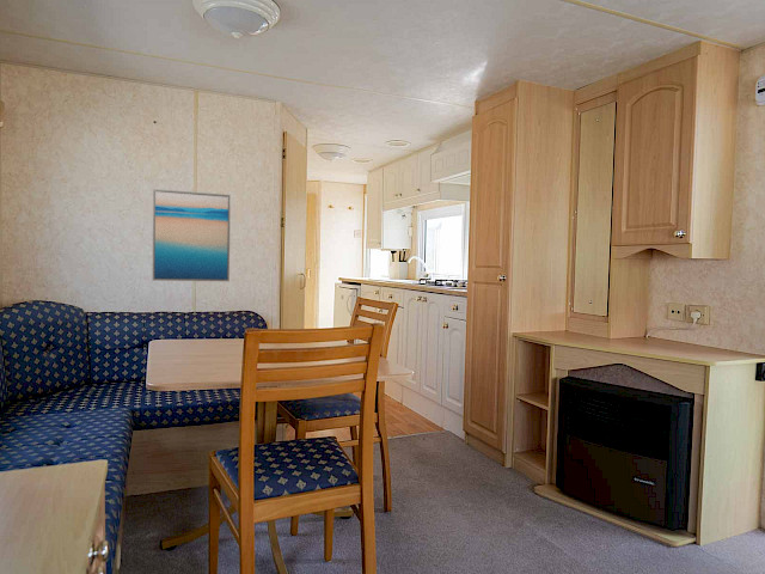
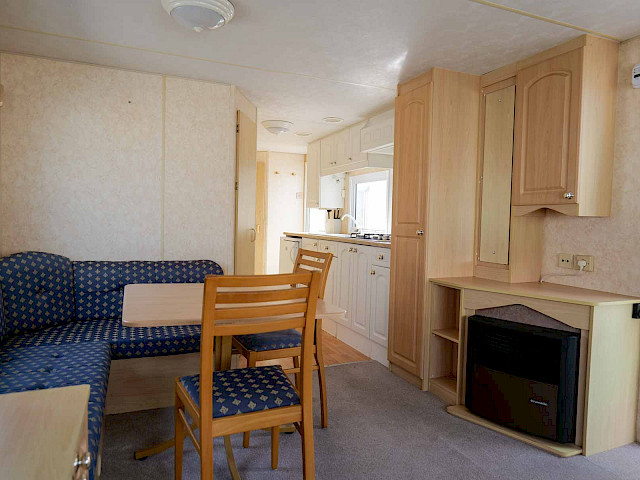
- wall art (191, 237)
